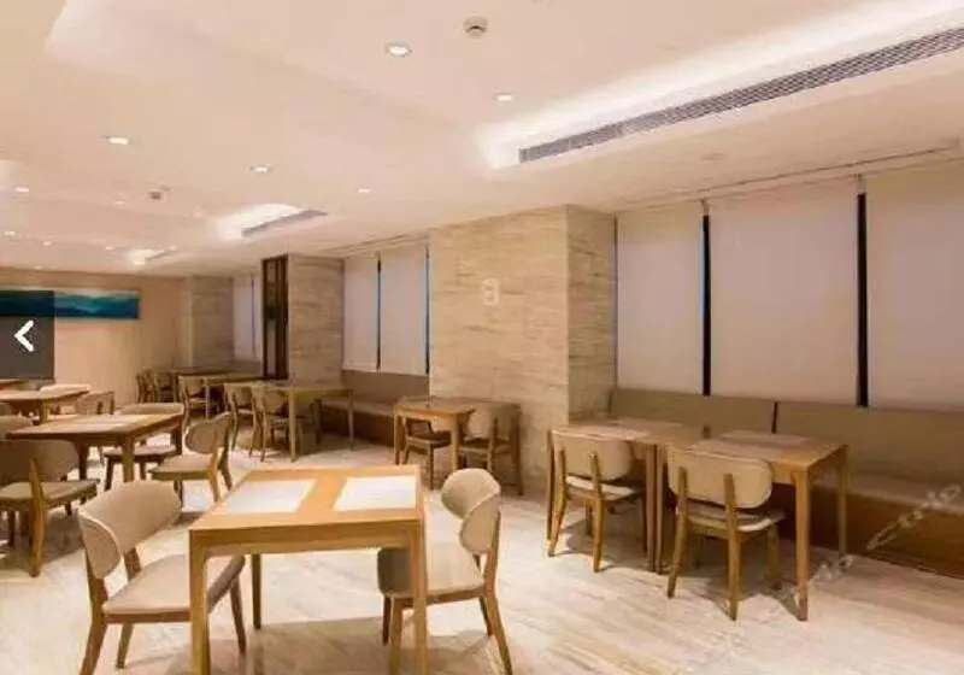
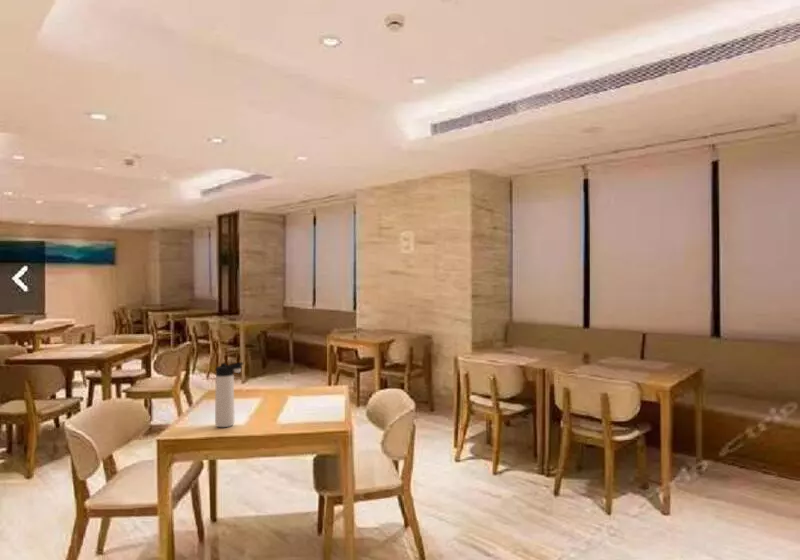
+ thermos bottle (229, 394)
